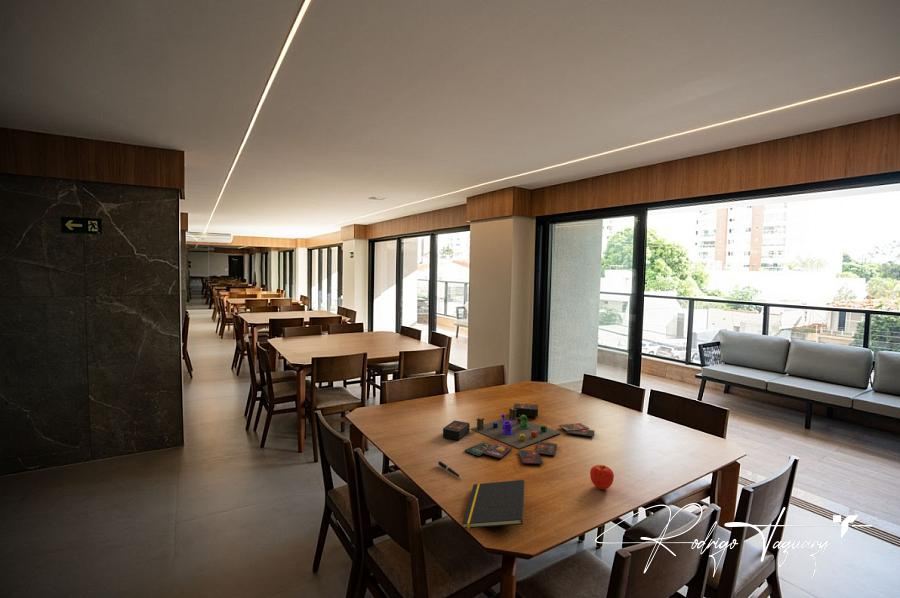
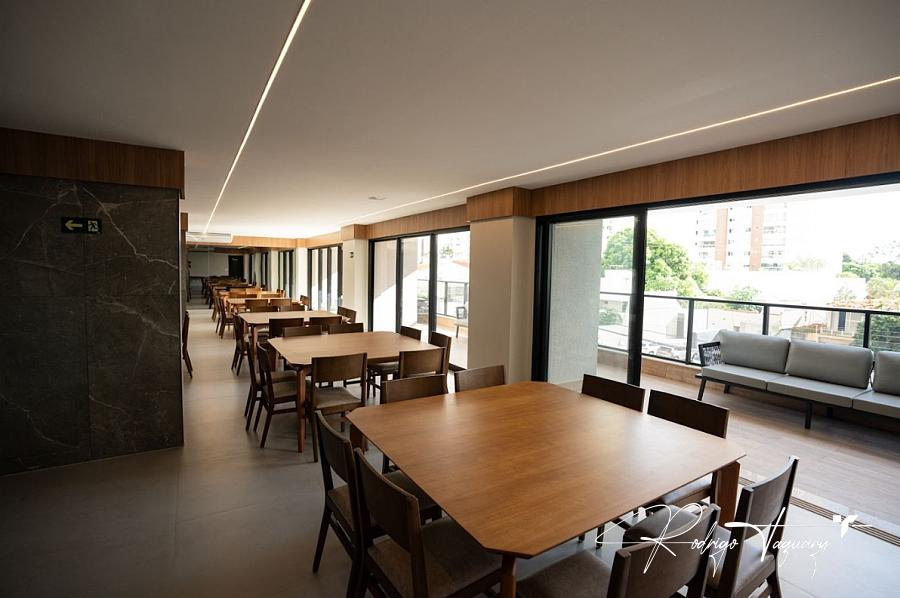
- board game (522, 426)
- fruit (601, 476)
- notepad (495, 502)
- pen (450, 469)
